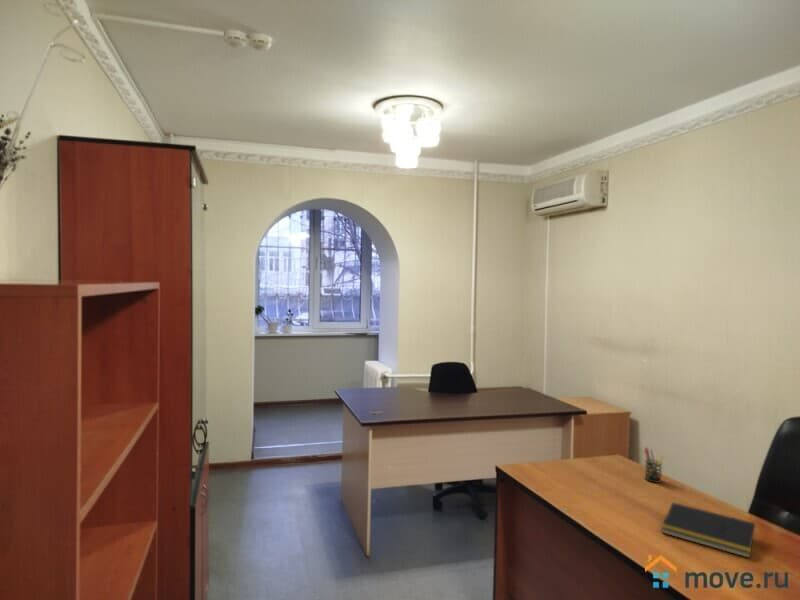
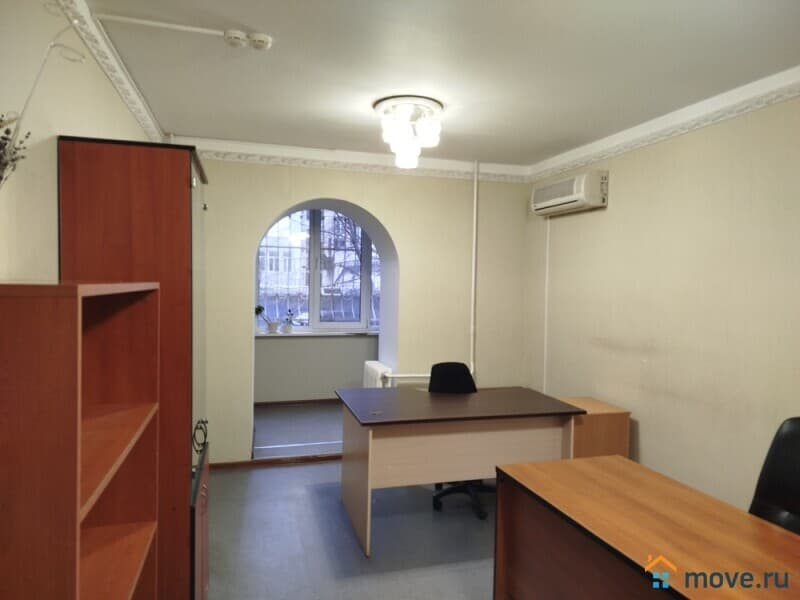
- pen holder (651, 464)
- notepad (707, 527)
